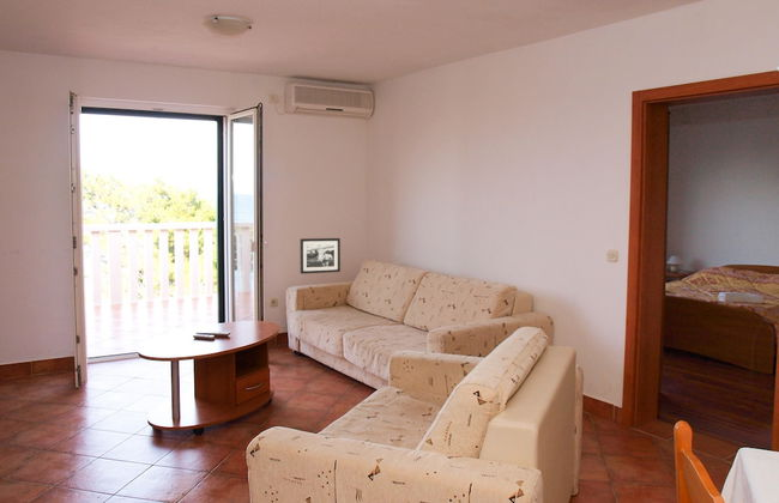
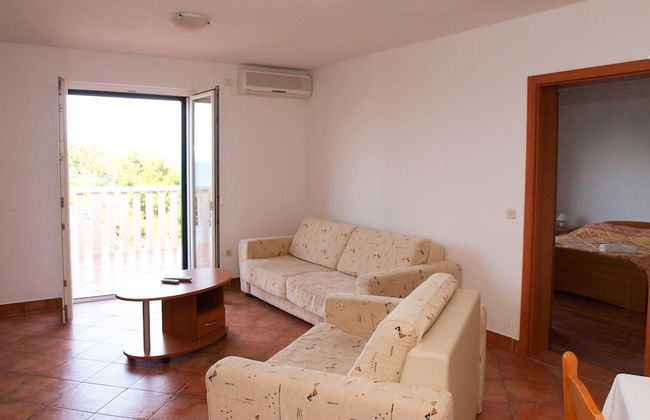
- picture frame (320, 255)
